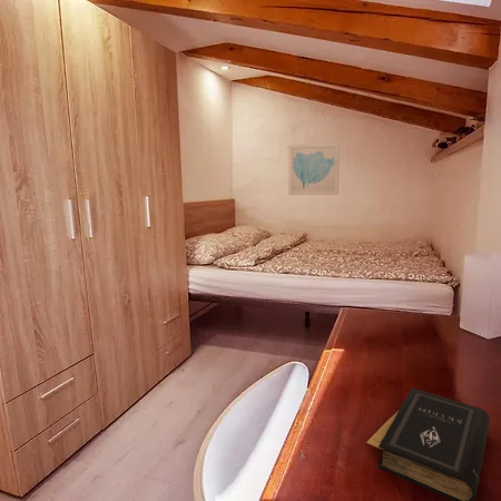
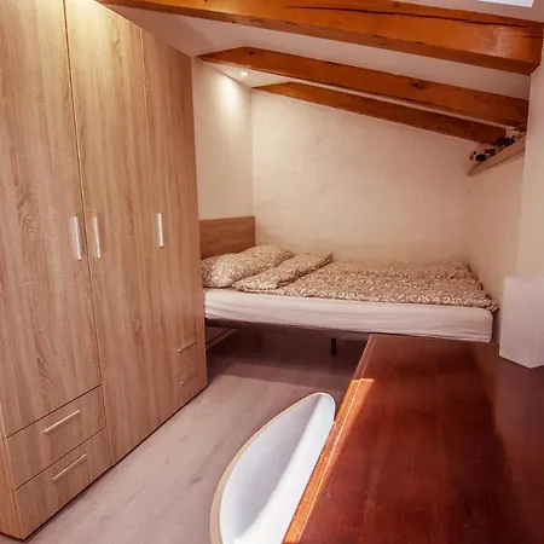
- book (428, 434)
- wall art (313, 169)
